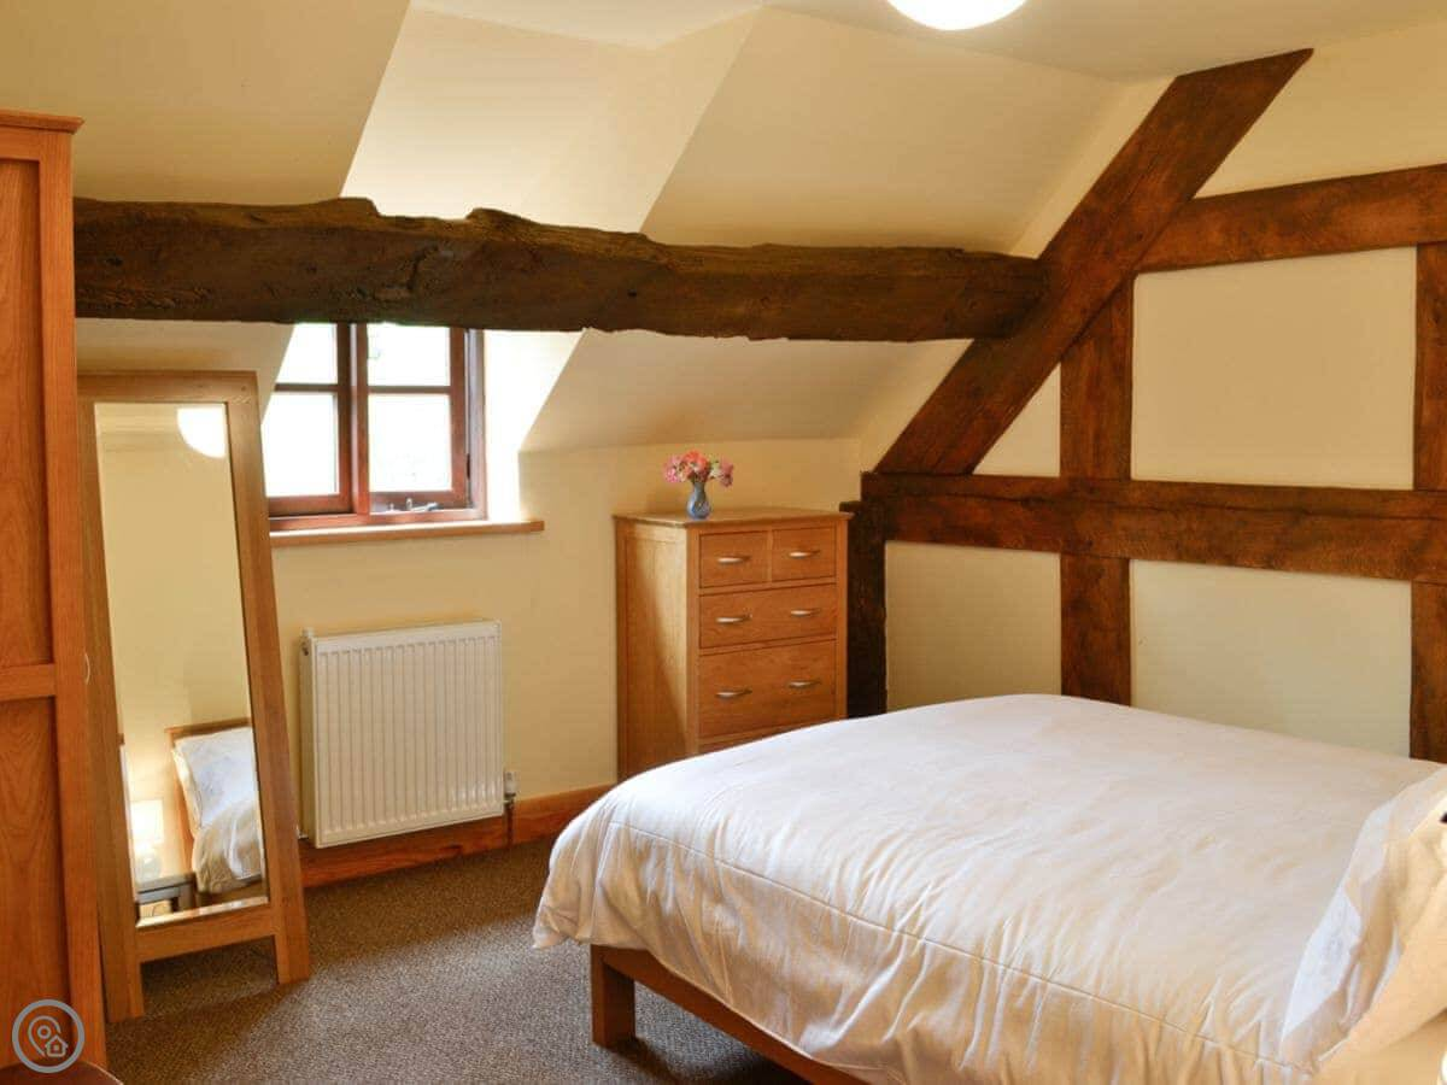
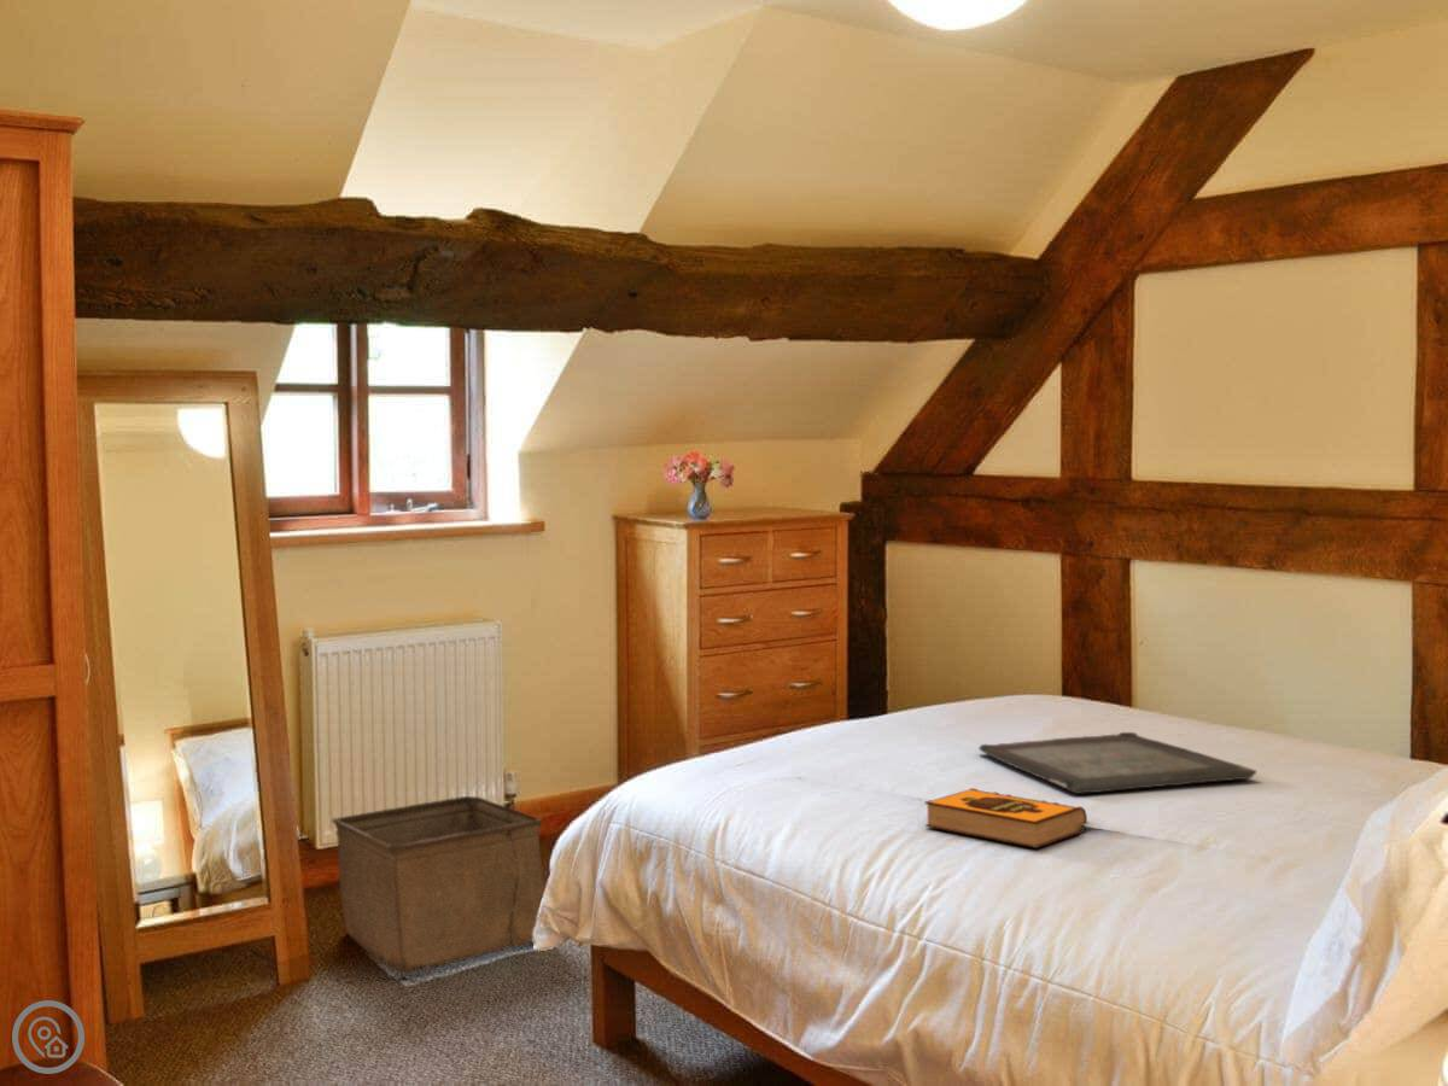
+ storage bin (440, 877)
+ hardback book (1005, 816)
+ serving tray (1109, 759)
